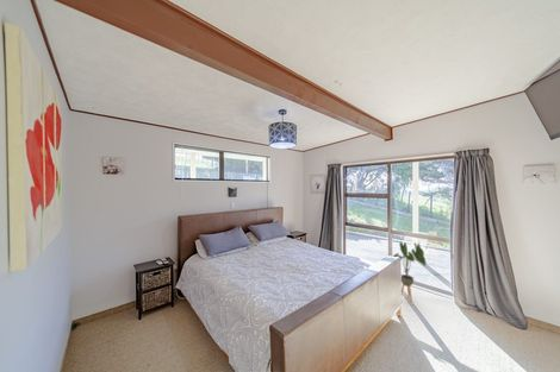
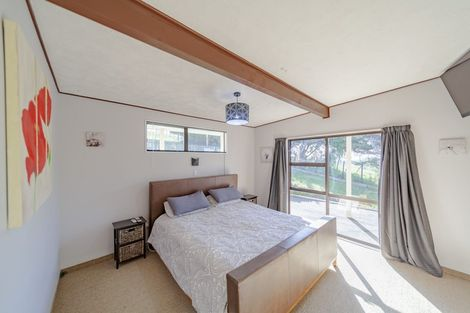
- house plant (409, 270)
